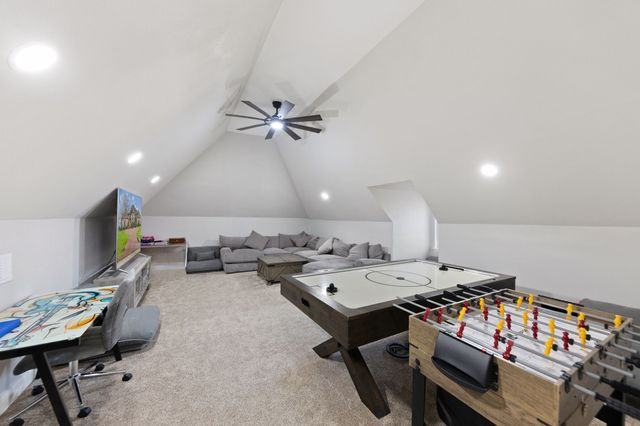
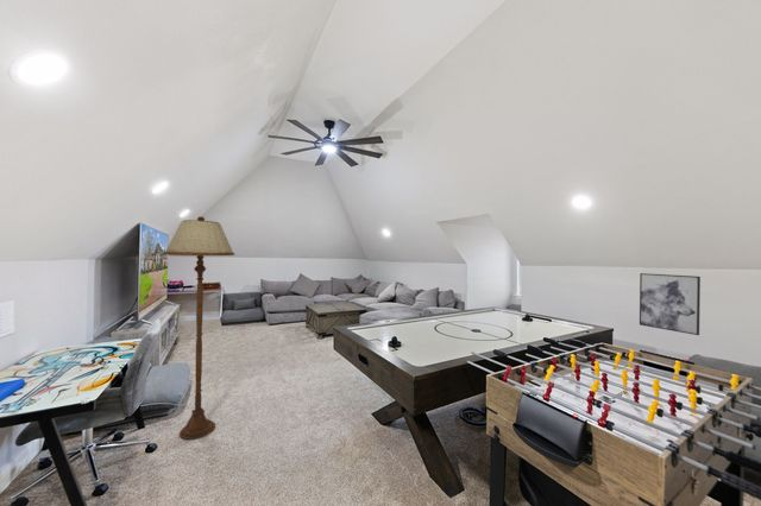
+ wall art (667, 302)
+ floor lamp (199, 323)
